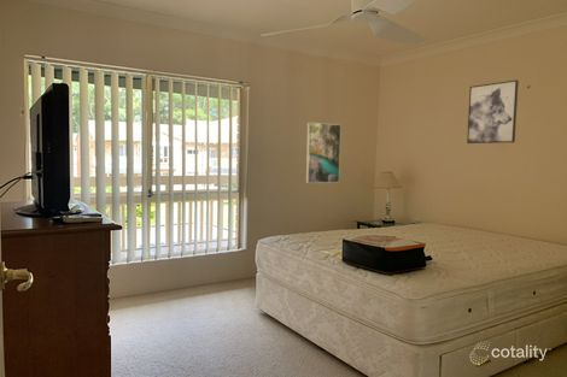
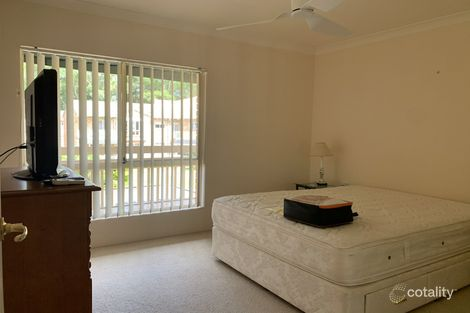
- wall art (491, 113)
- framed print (323, 153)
